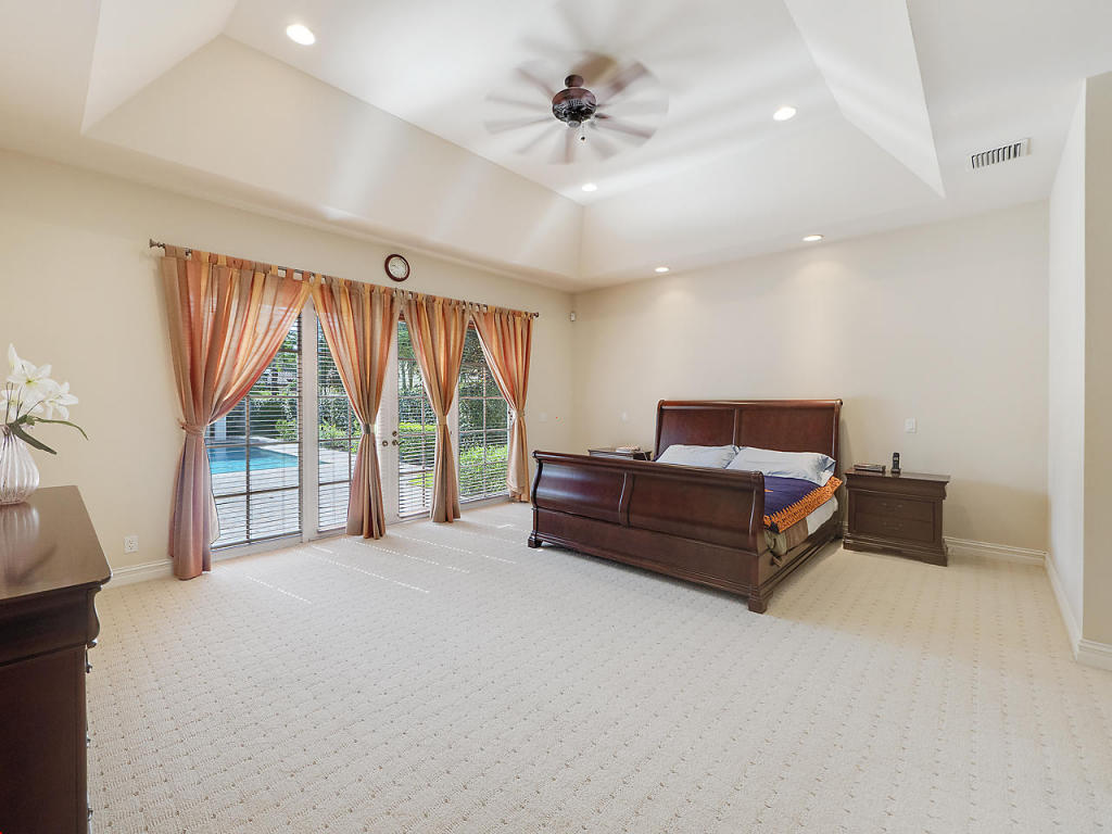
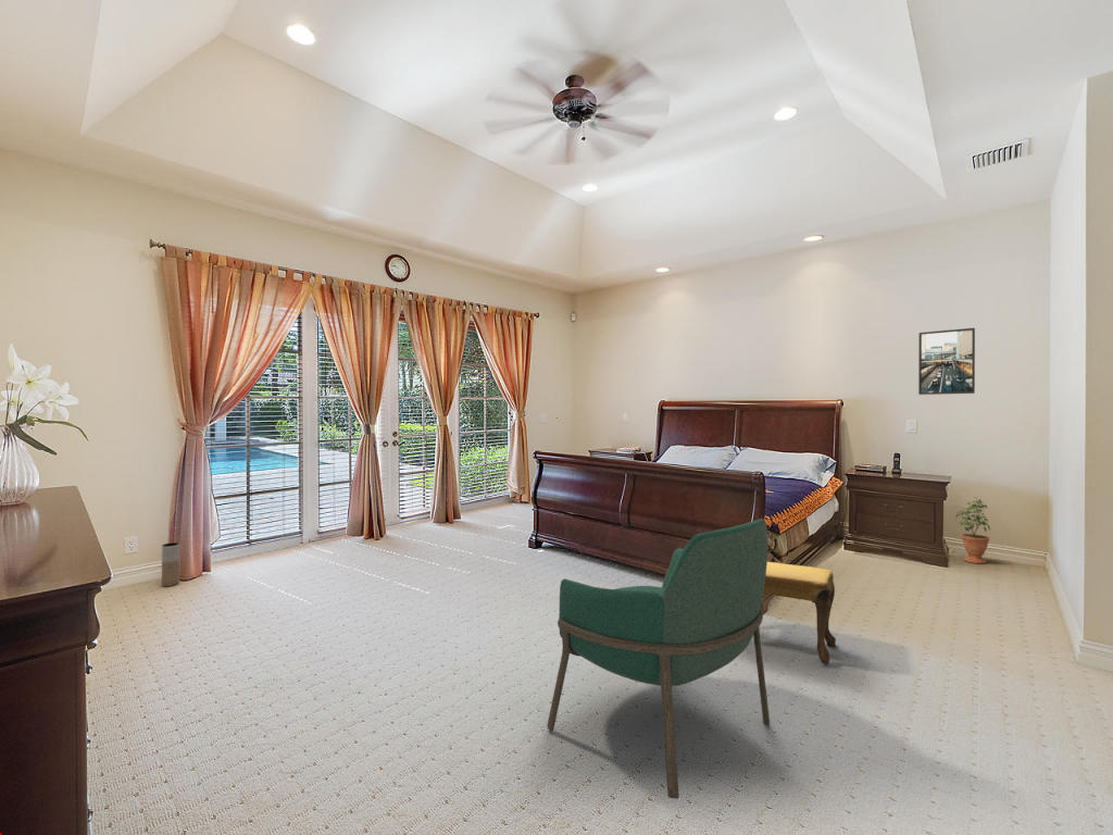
+ footstool (781, 596)
+ armchair (661, 616)
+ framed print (946, 362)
+ vase (170, 564)
+ potted plant (972, 528)
